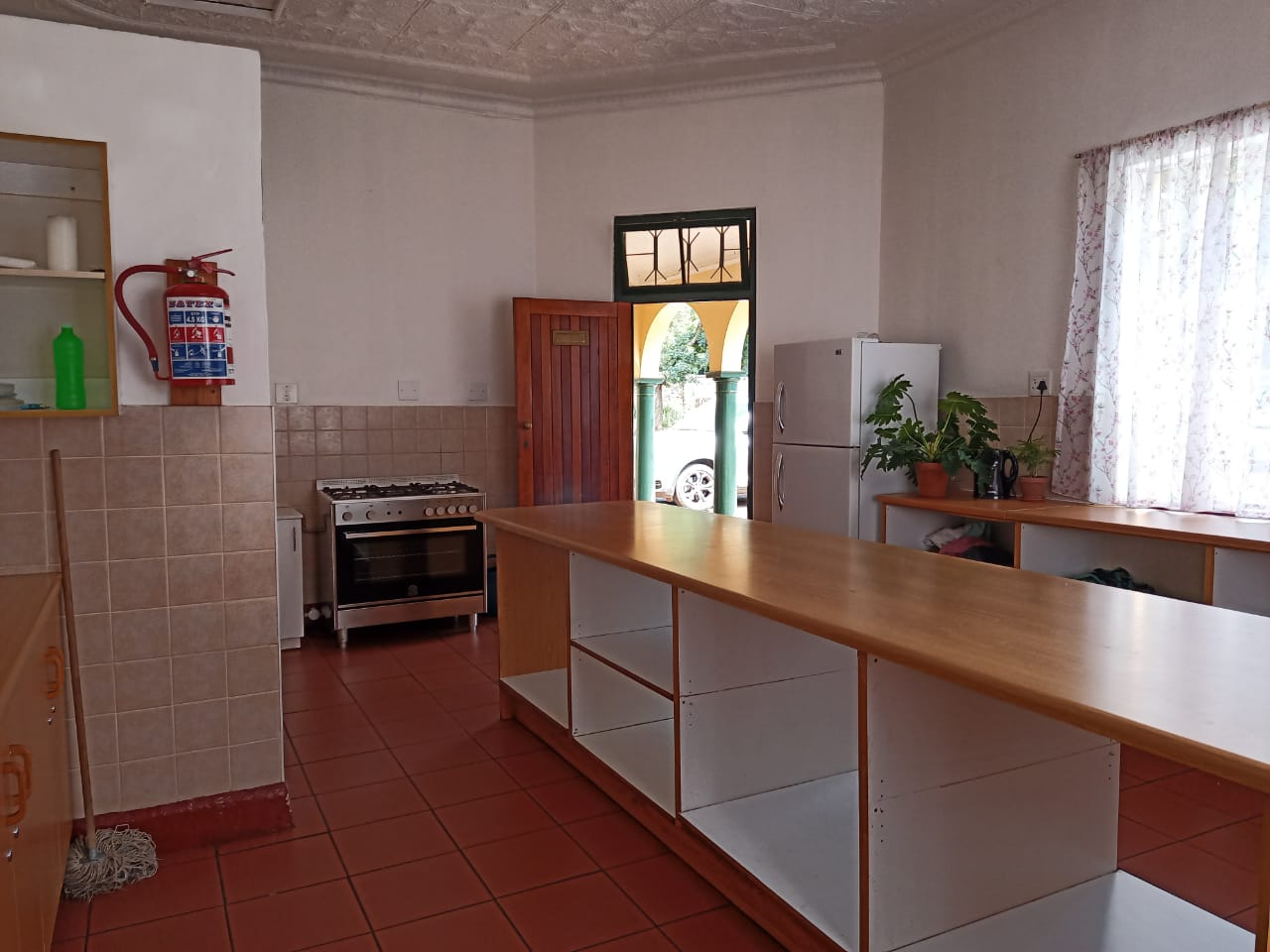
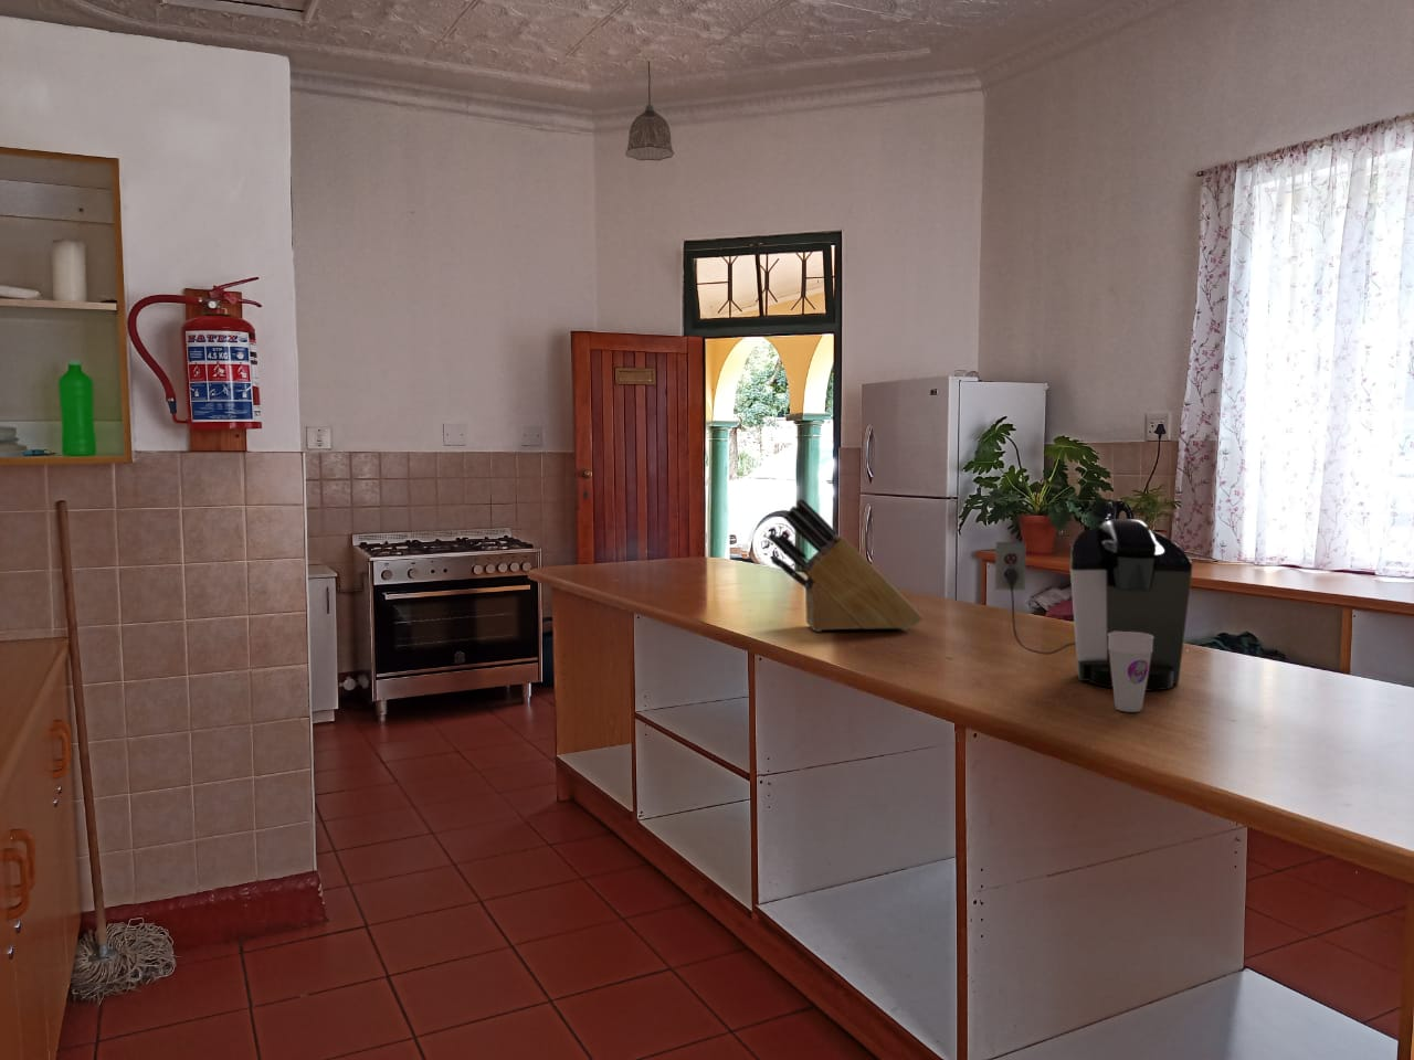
+ cup (1129, 671)
+ coffee maker (1092, 598)
+ pendant lamp (648, 107)
+ knife block (843, 563)
